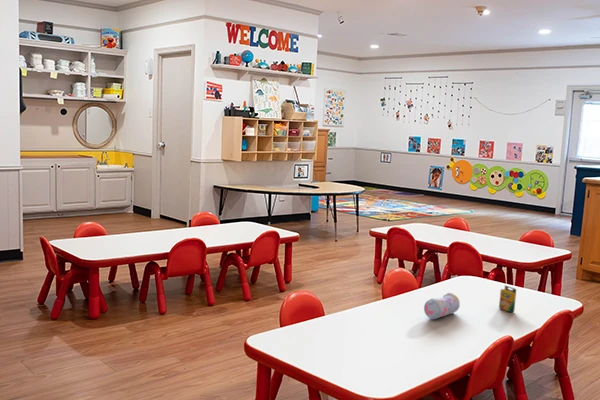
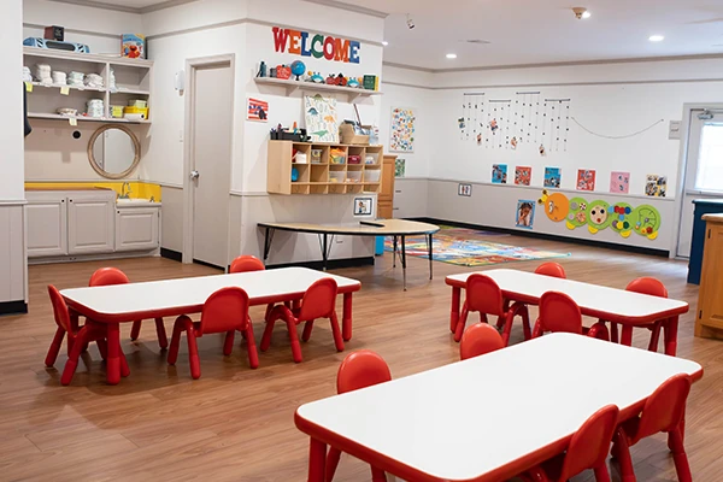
- pencil case (442, 305)
- crayon box (507, 298)
